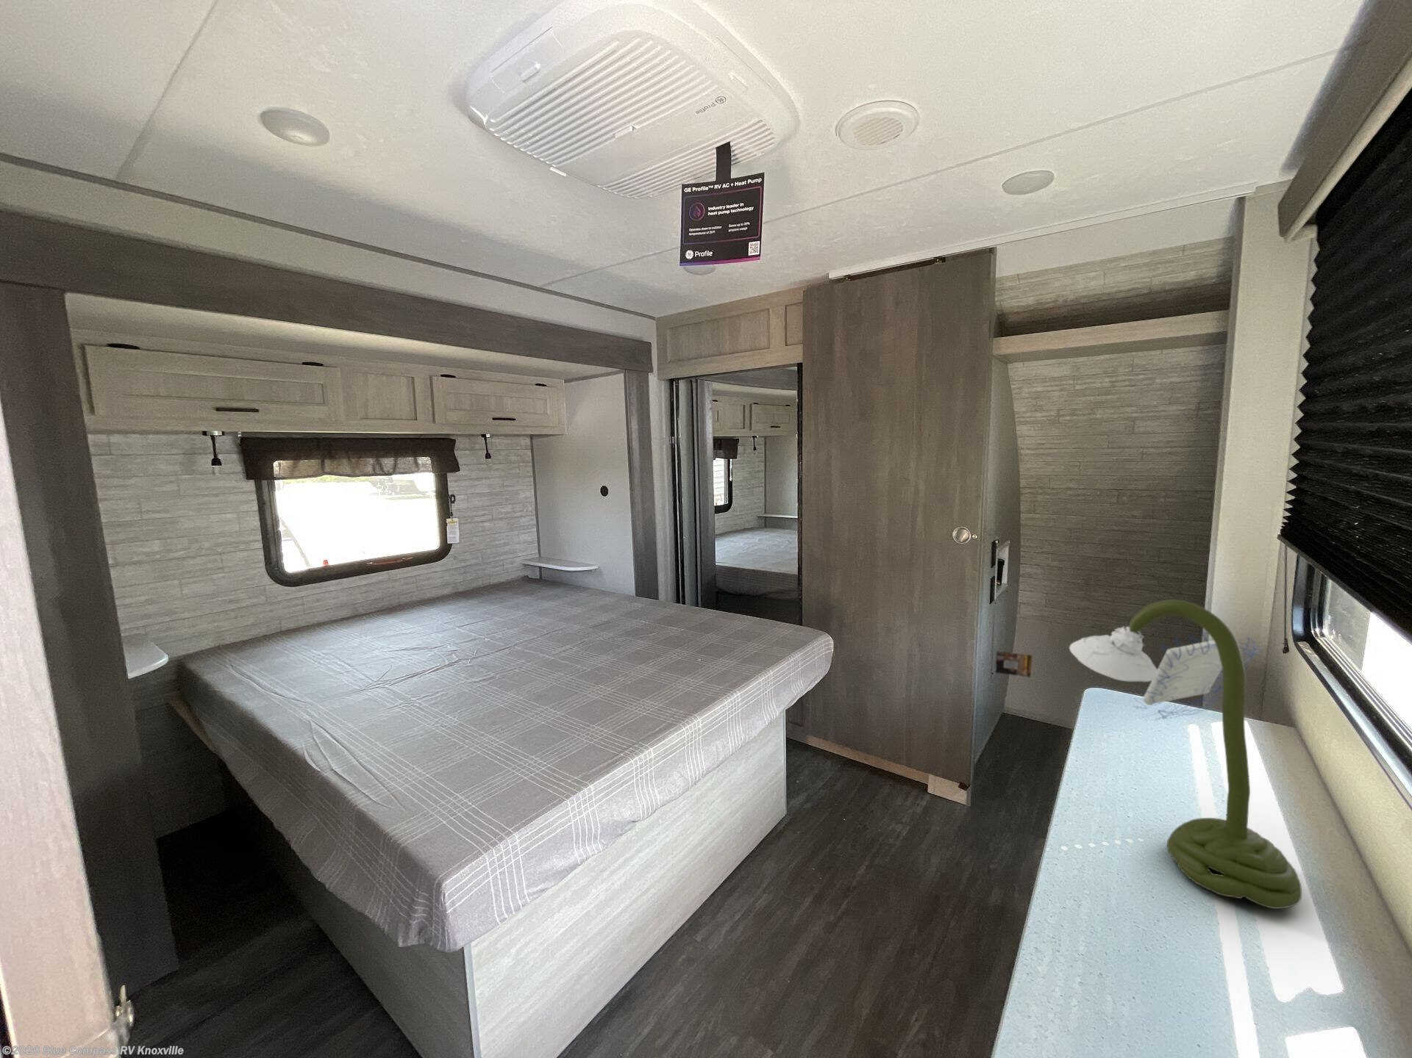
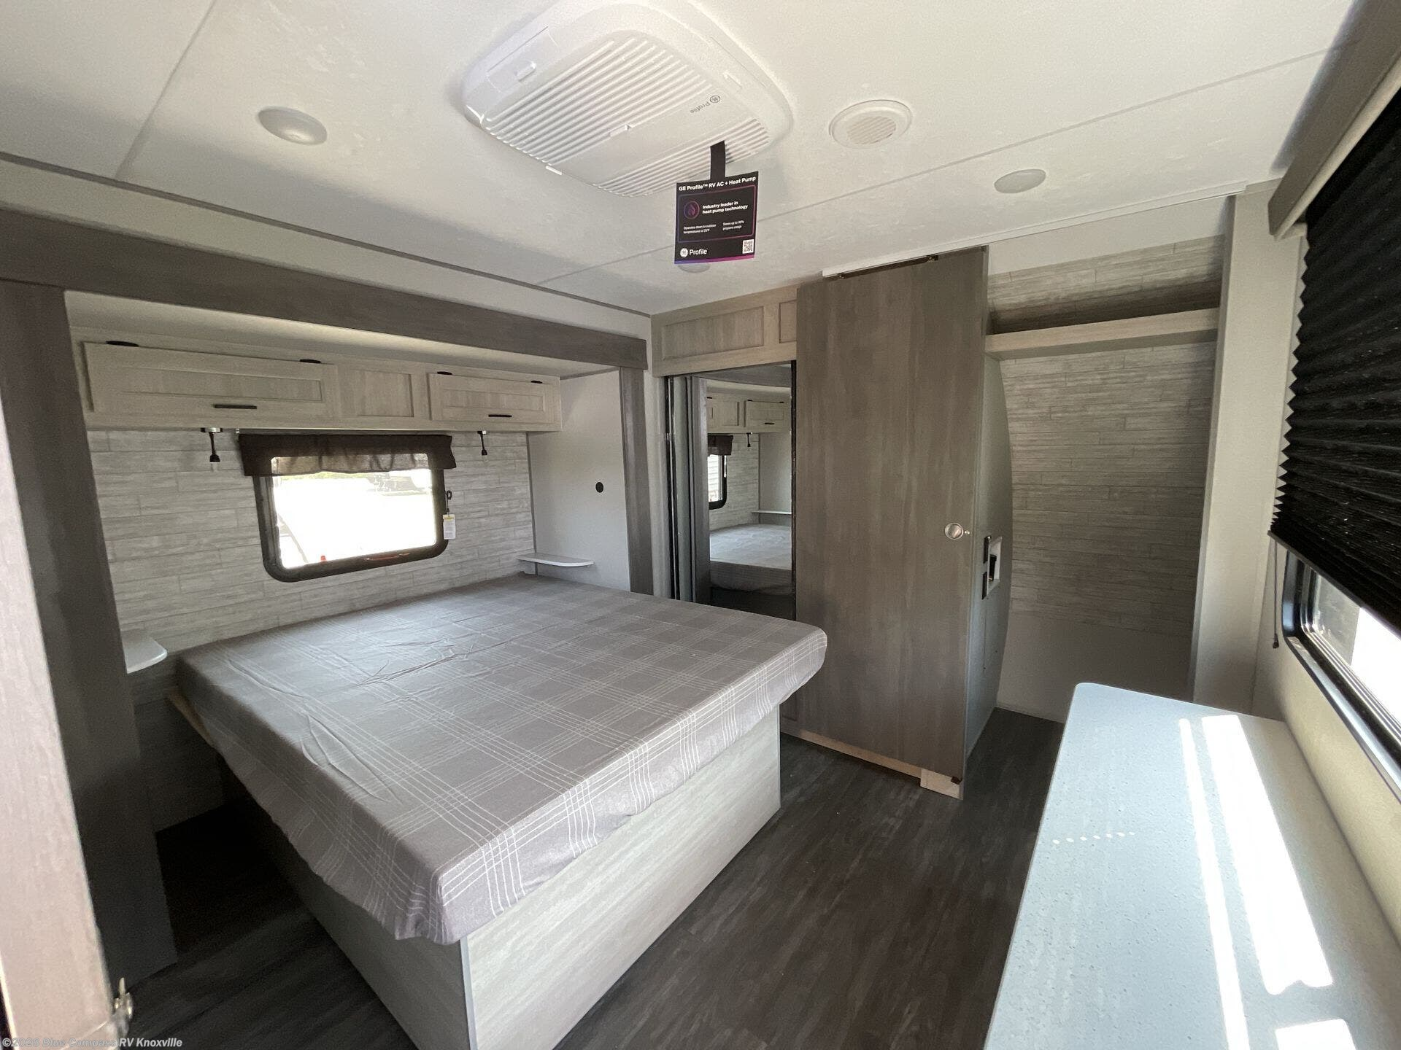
- desk lamp (1154, 720)
